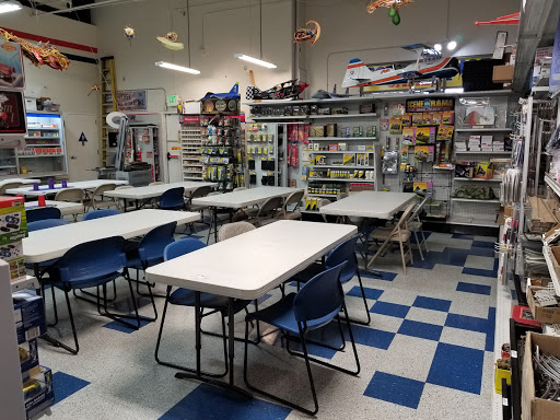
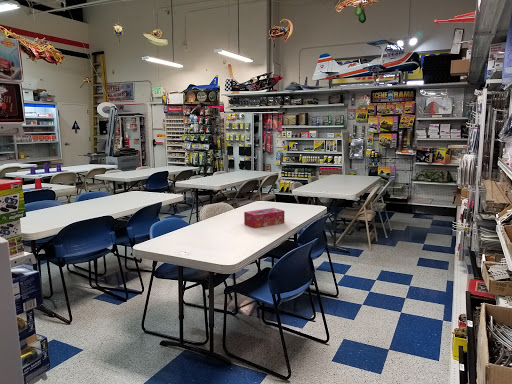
+ tissue box (264, 217)
